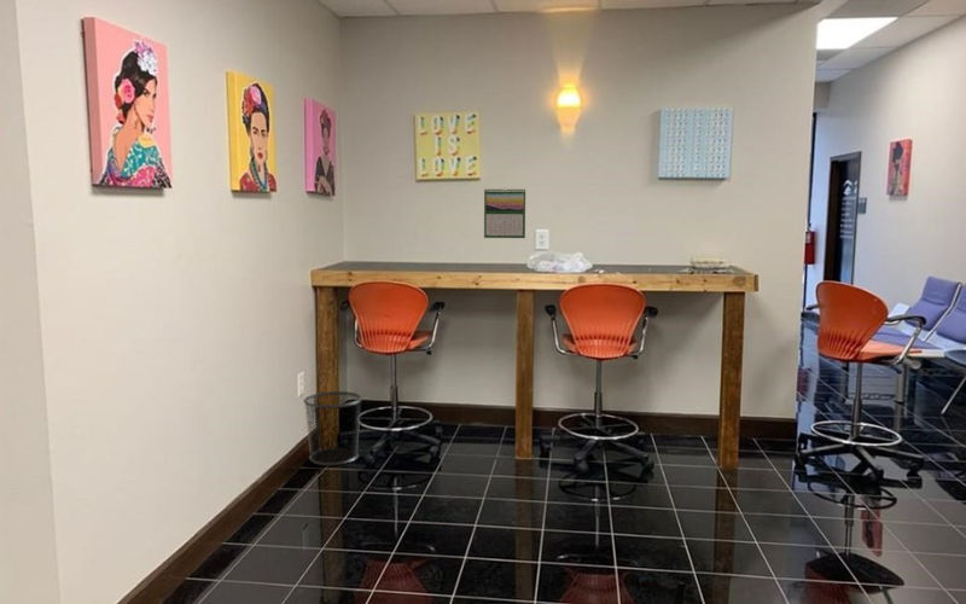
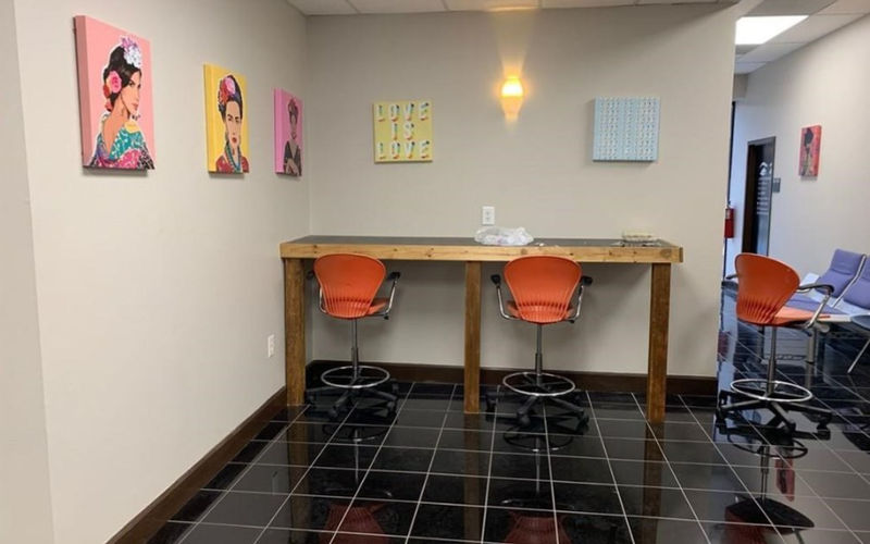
- calendar (505, 213)
- waste bin (333, 428)
